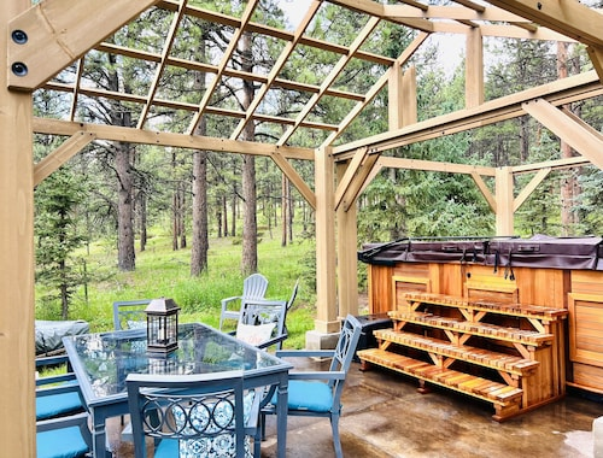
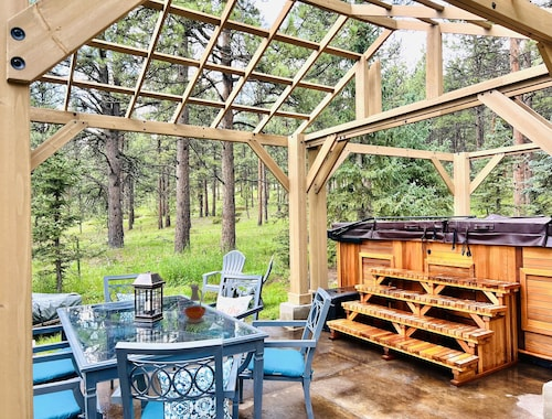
+ pitcher (195, 300)
